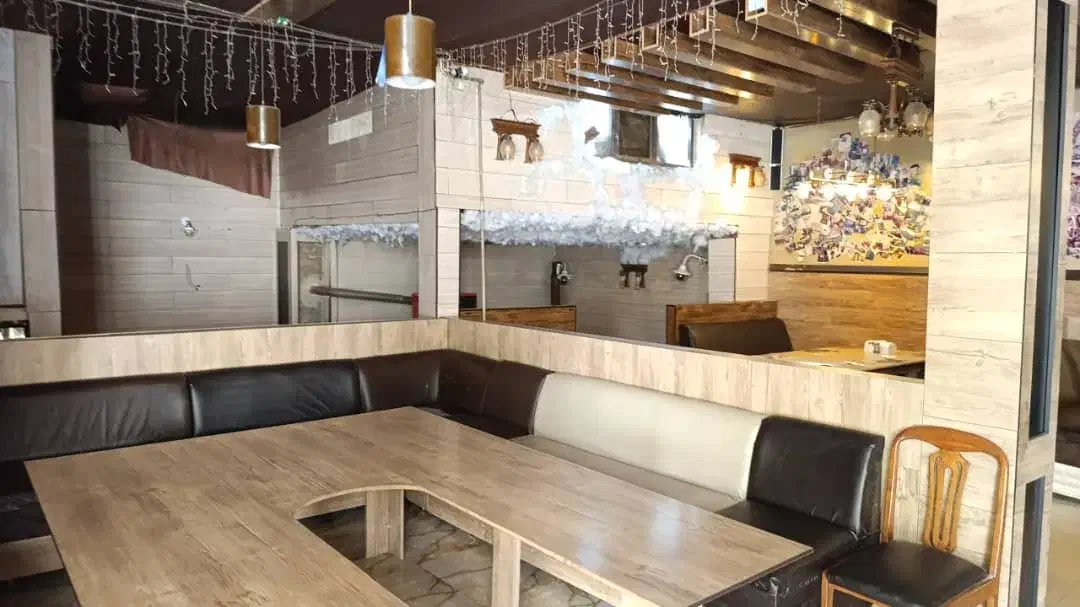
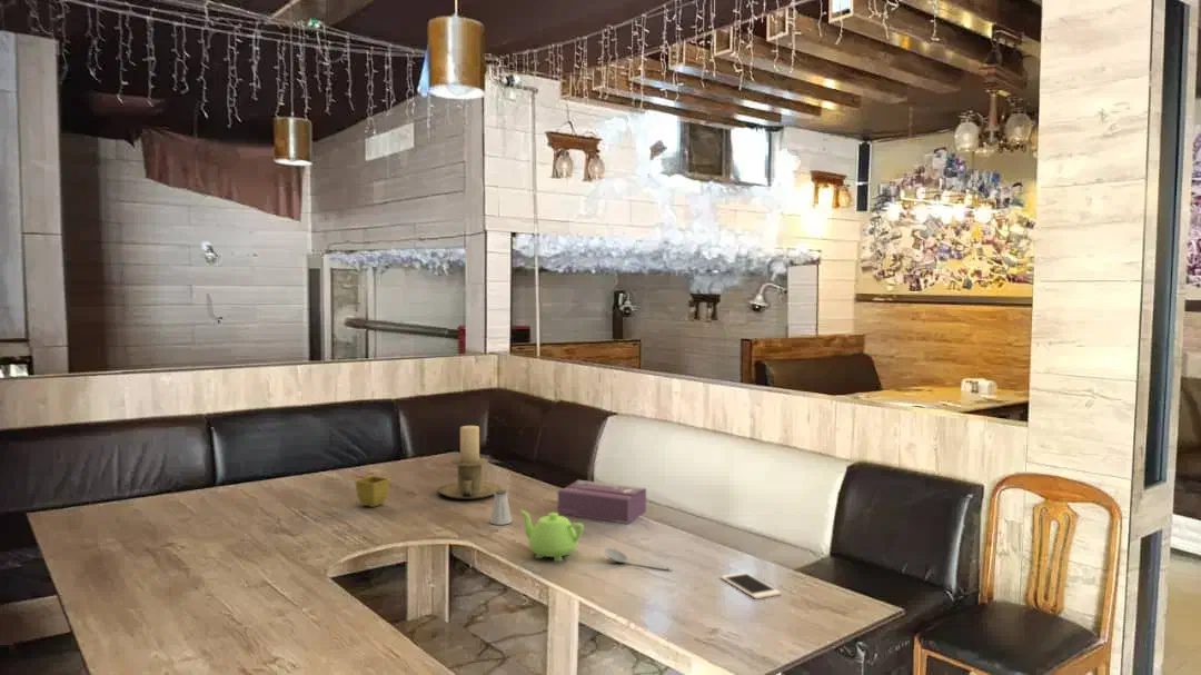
+ tissue box (602, 500)
+ teapot (550, 534)
+ saltshaker (500, 506)
+ flower pot (373, 492)
+ spoon (637, 560)
+ cell phone (750, 585)
+ candle holder (469, 459)
